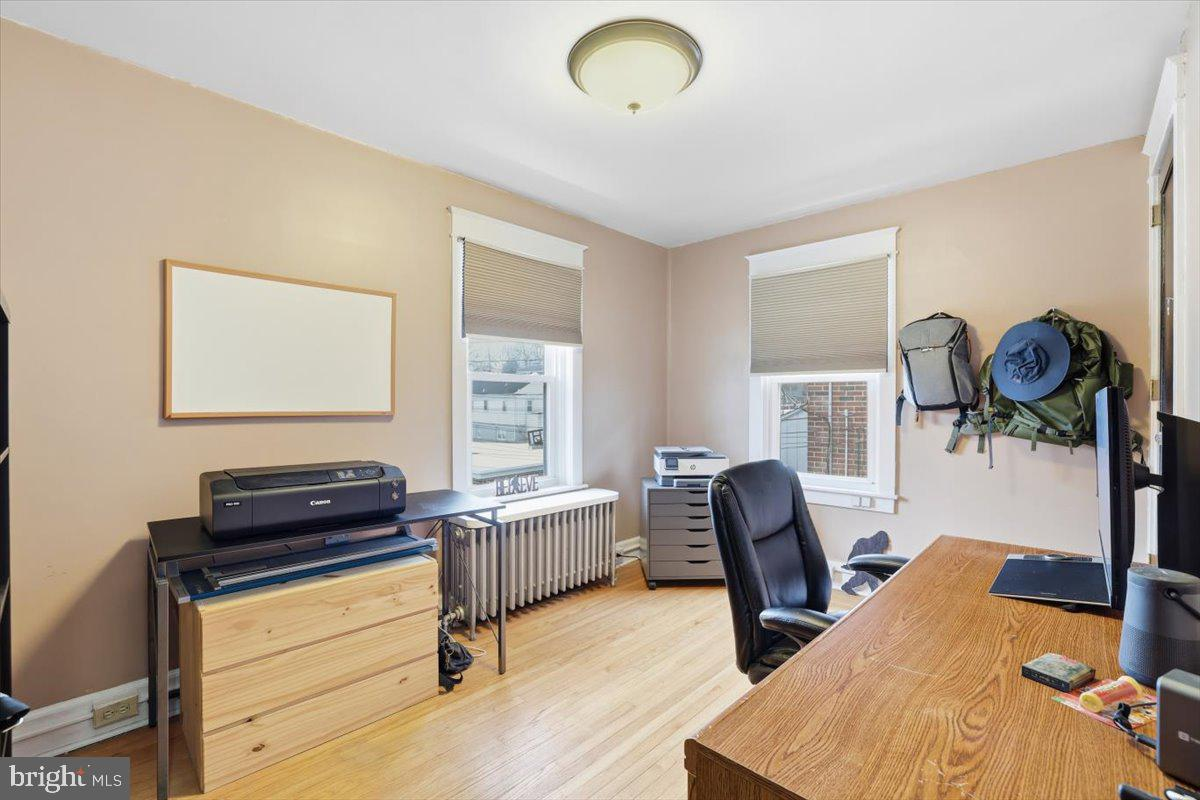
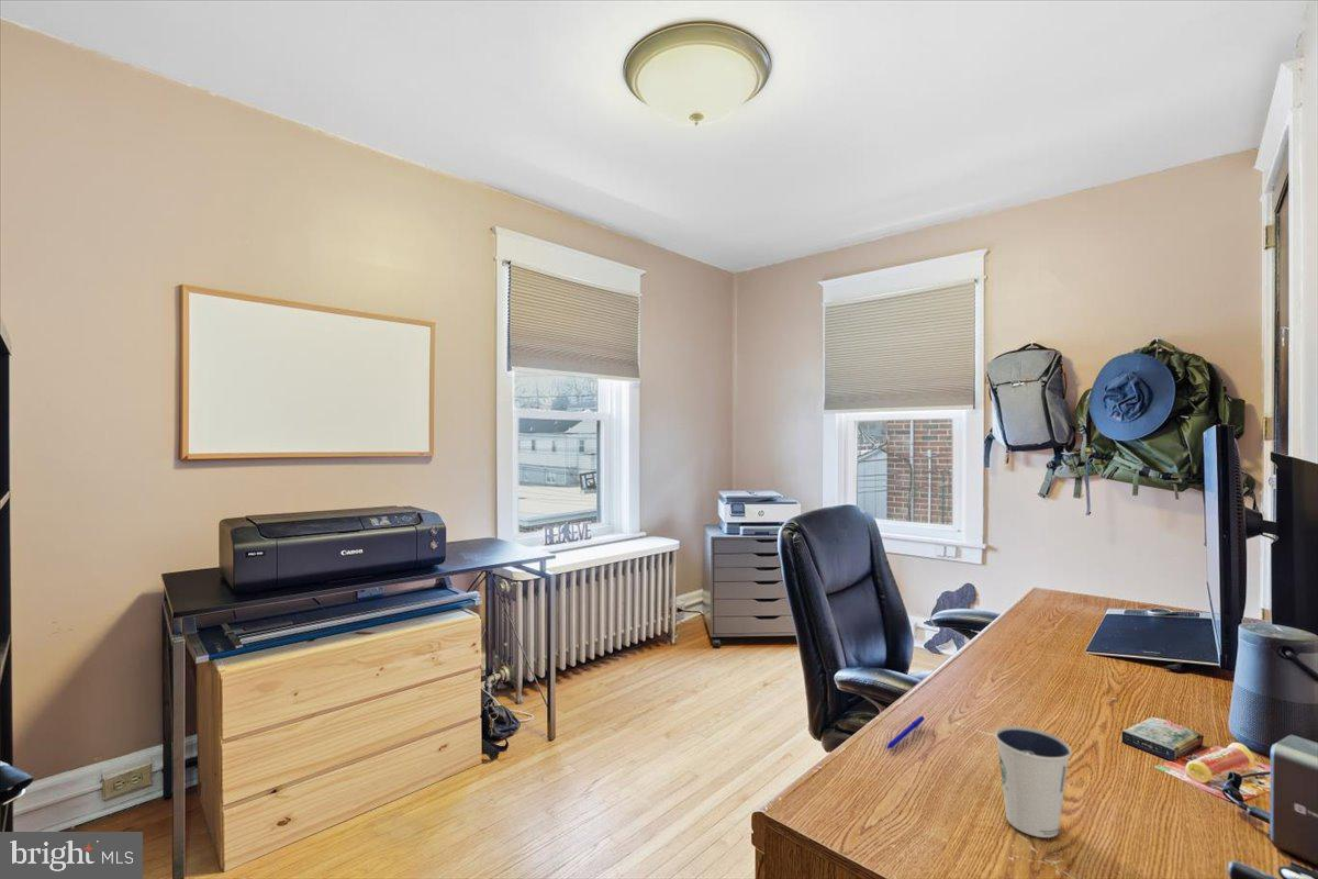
+ dixie cup (1031, 782)
+ pen (905, 732)
